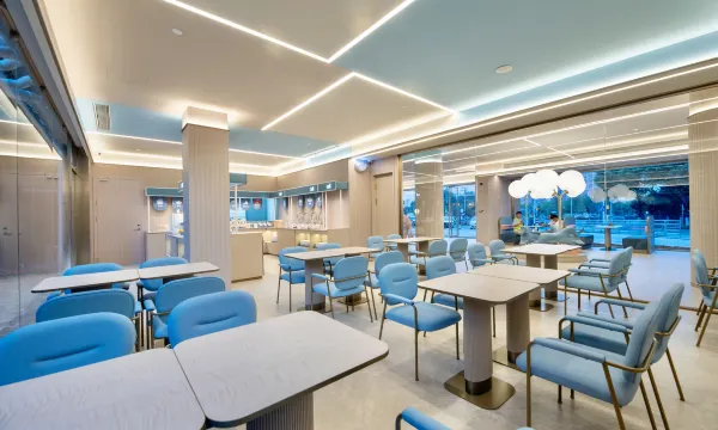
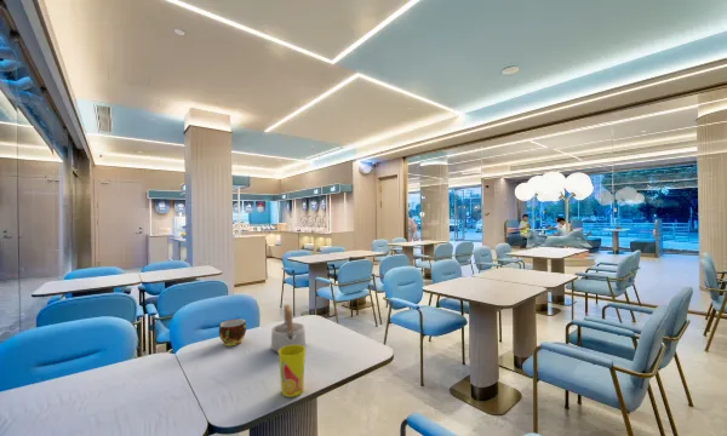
+ teapot (288, 328)
+ cup (292, 369)
+ cup (233, 333)
